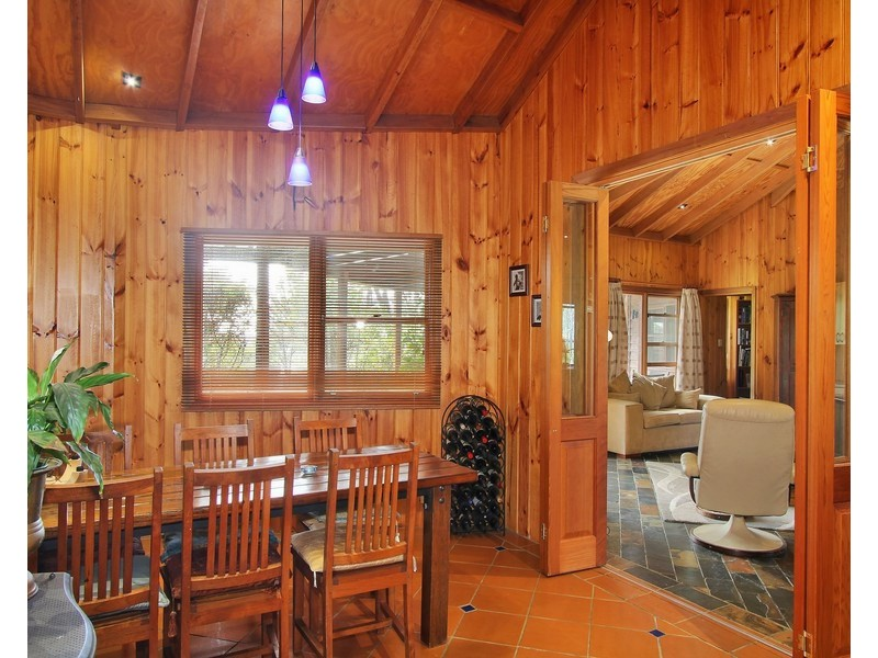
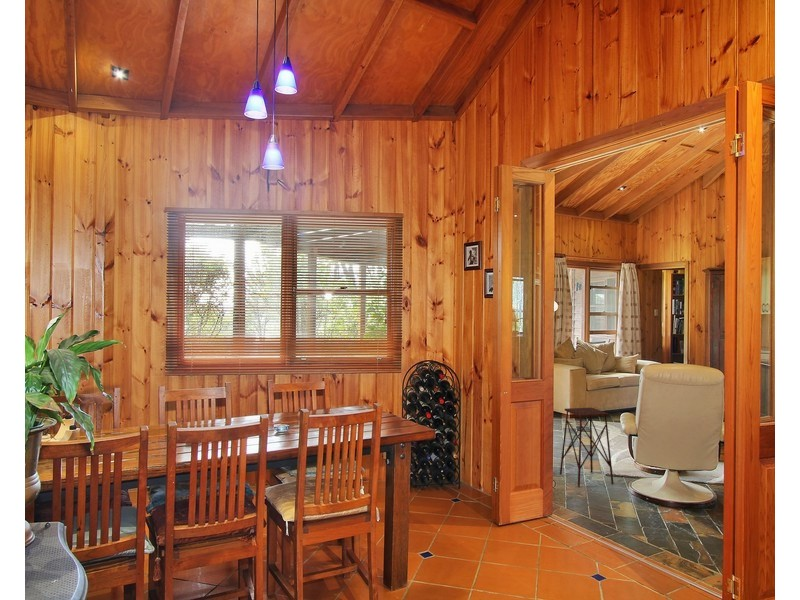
+ side table (584, 445)
